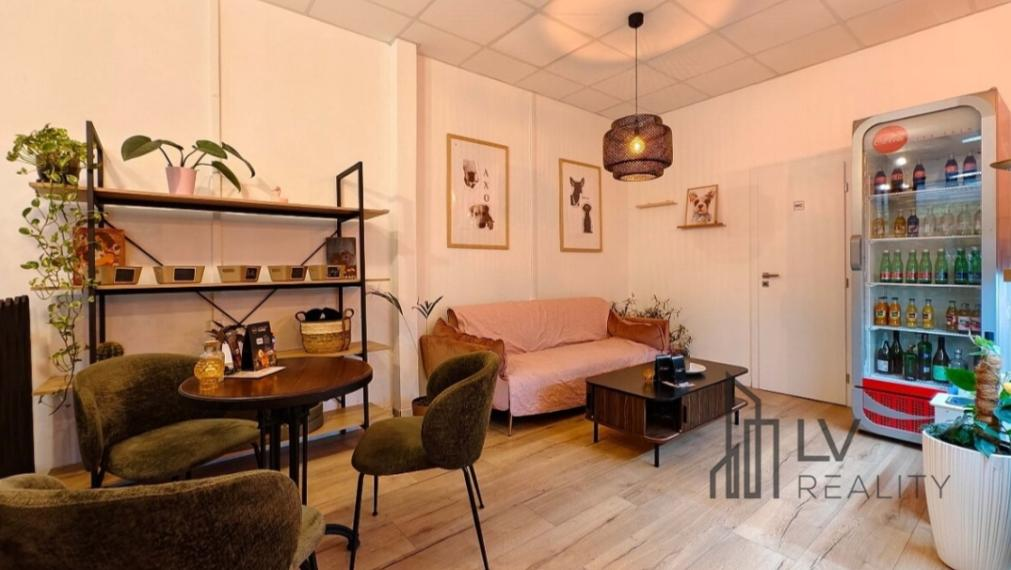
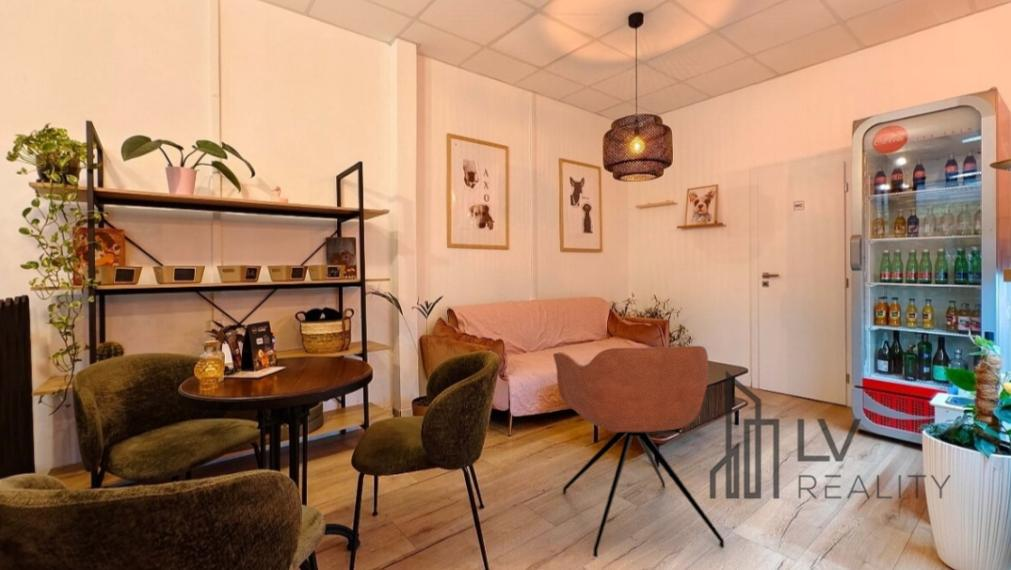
+ armchair (633, 427)
